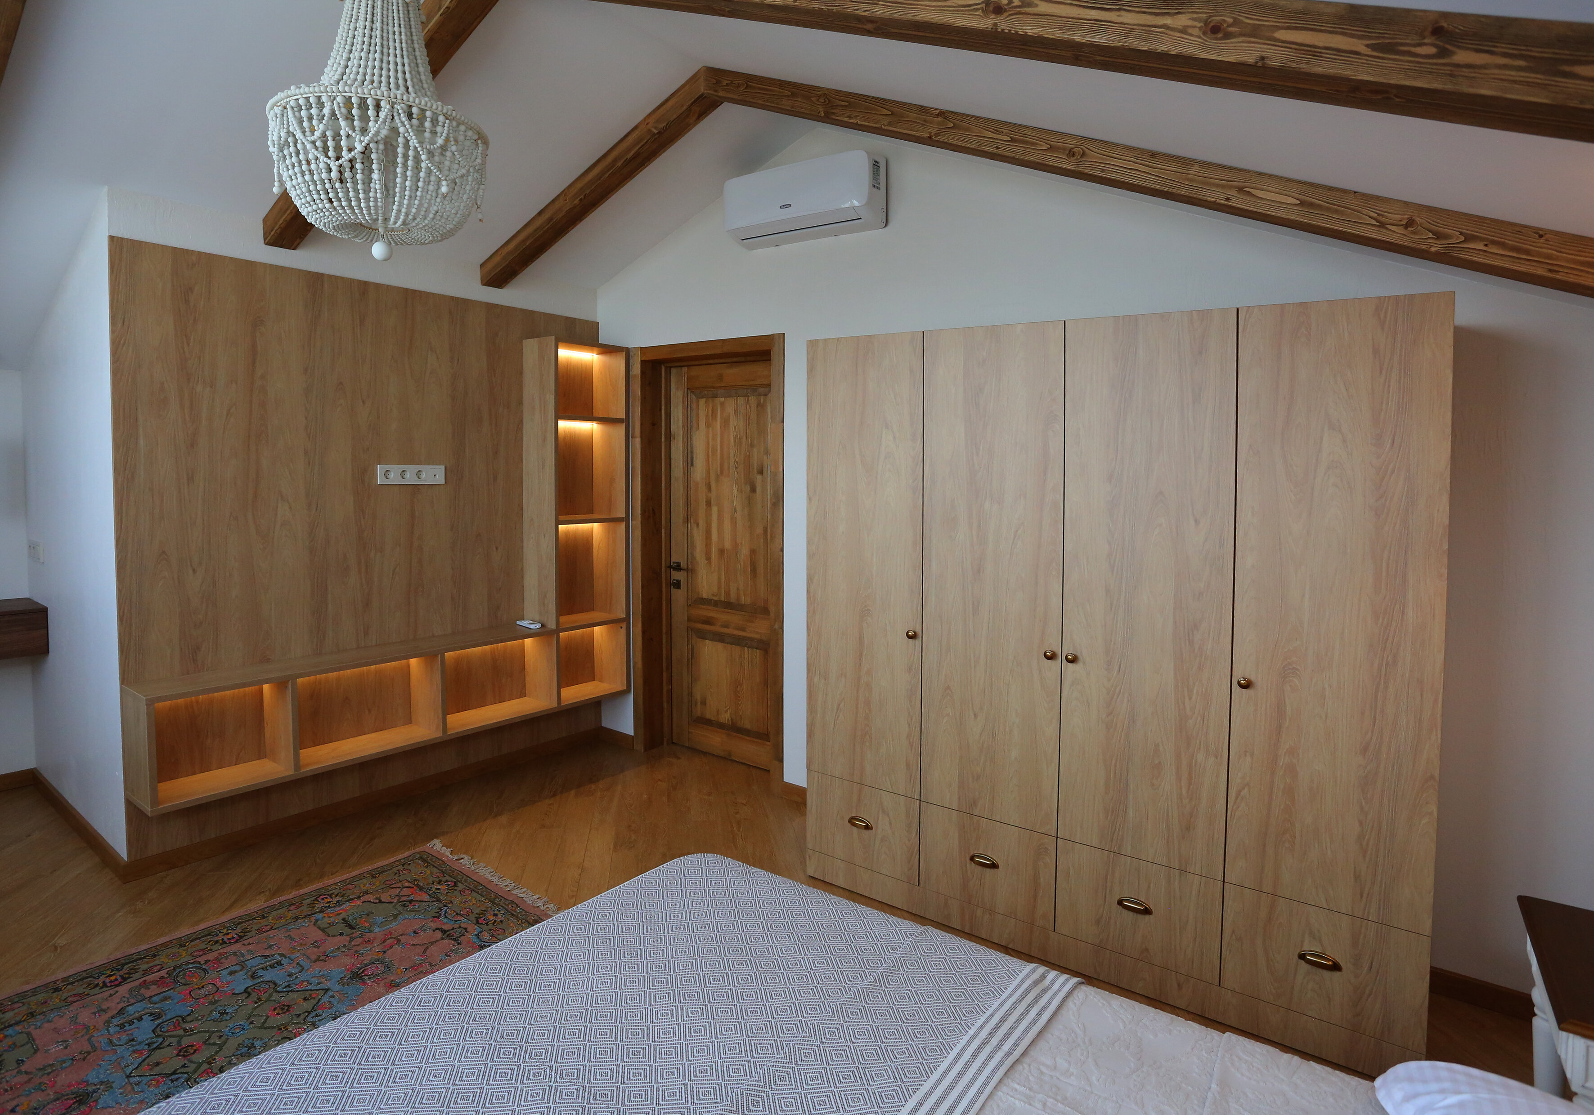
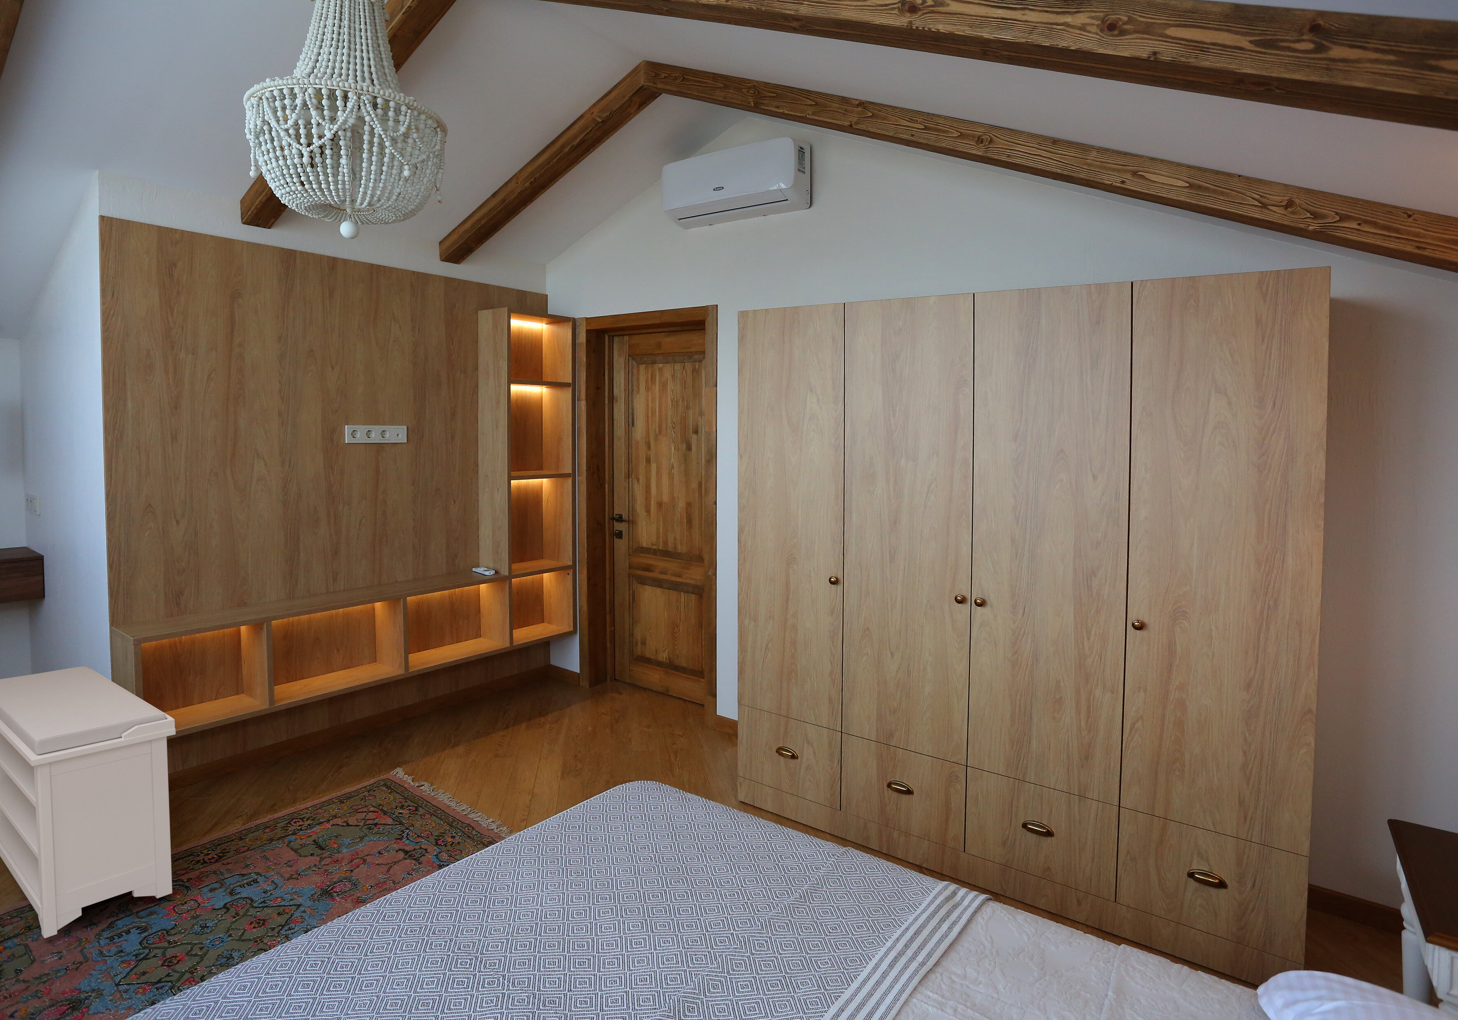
+ bench (69, 782)
